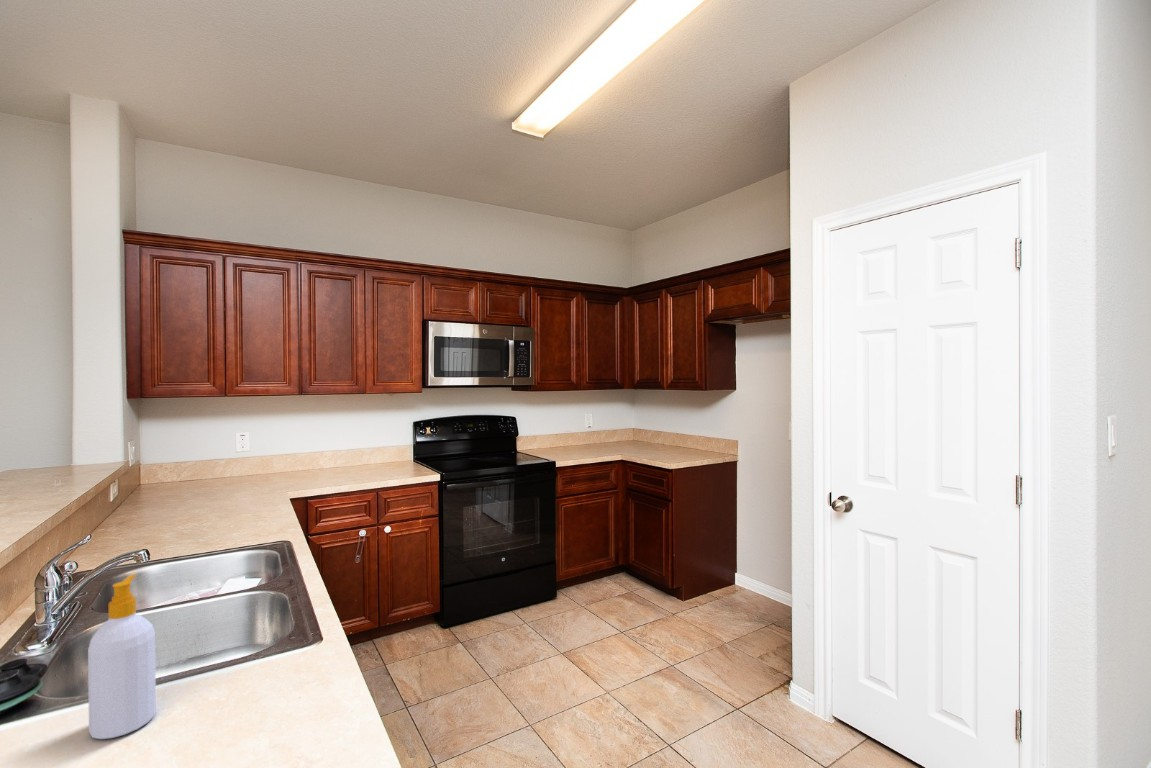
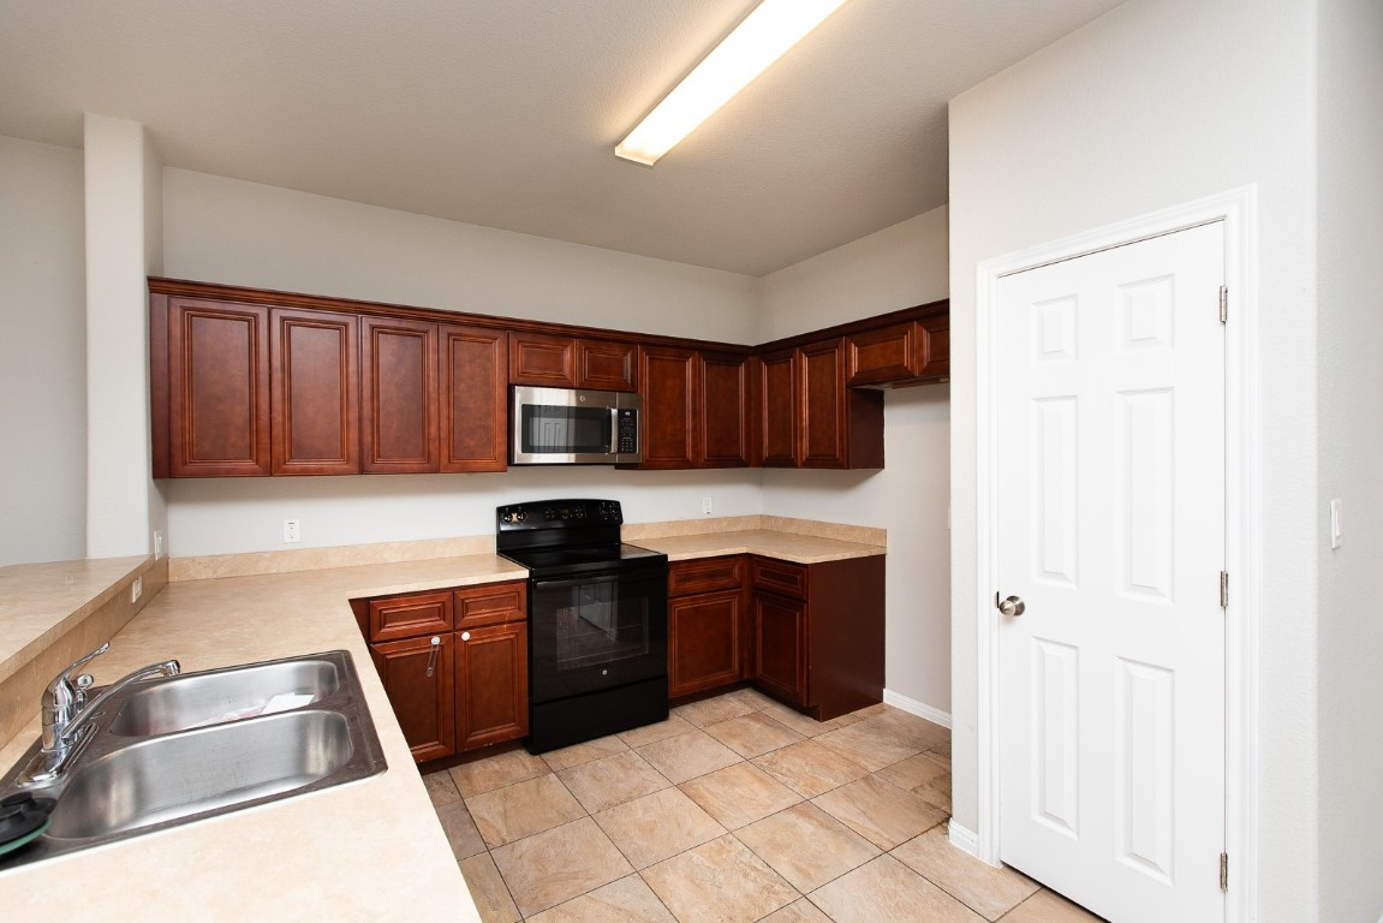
- soap bottle (123, 652)
